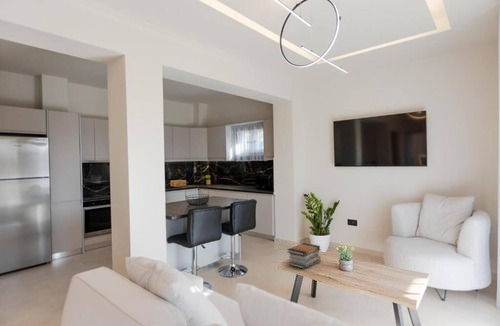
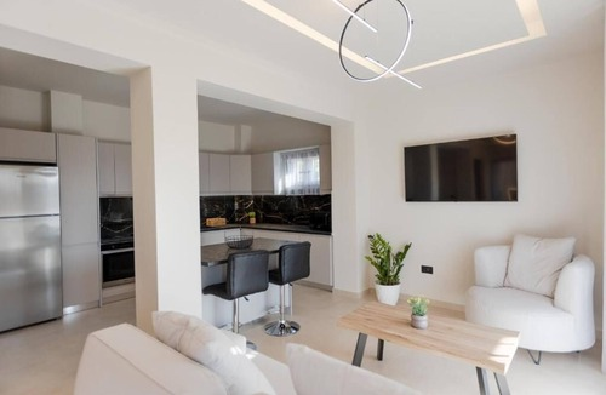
- book stack (304, 255)
